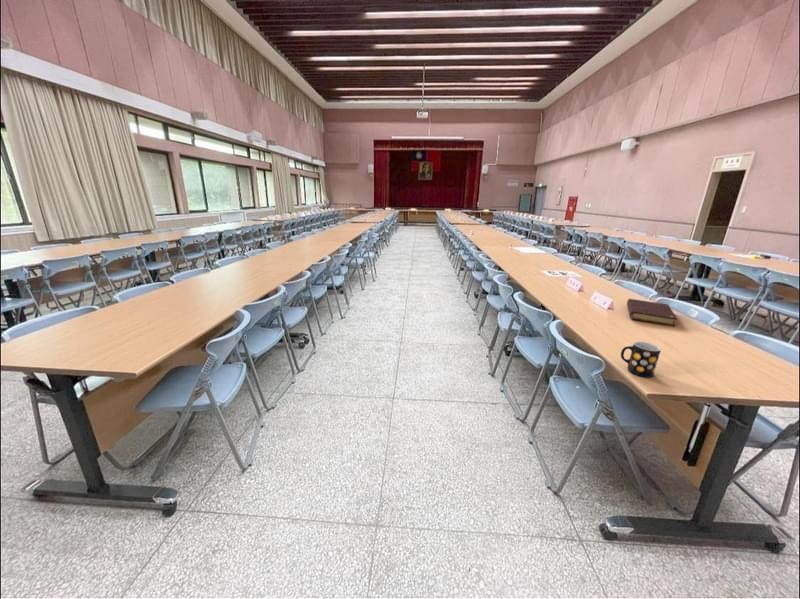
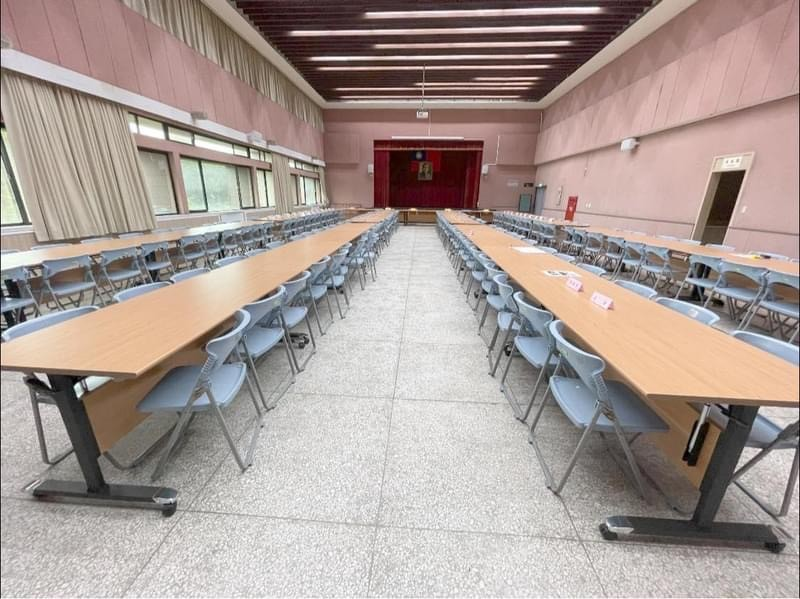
- book (649, 311)
- mug (639, 358)
